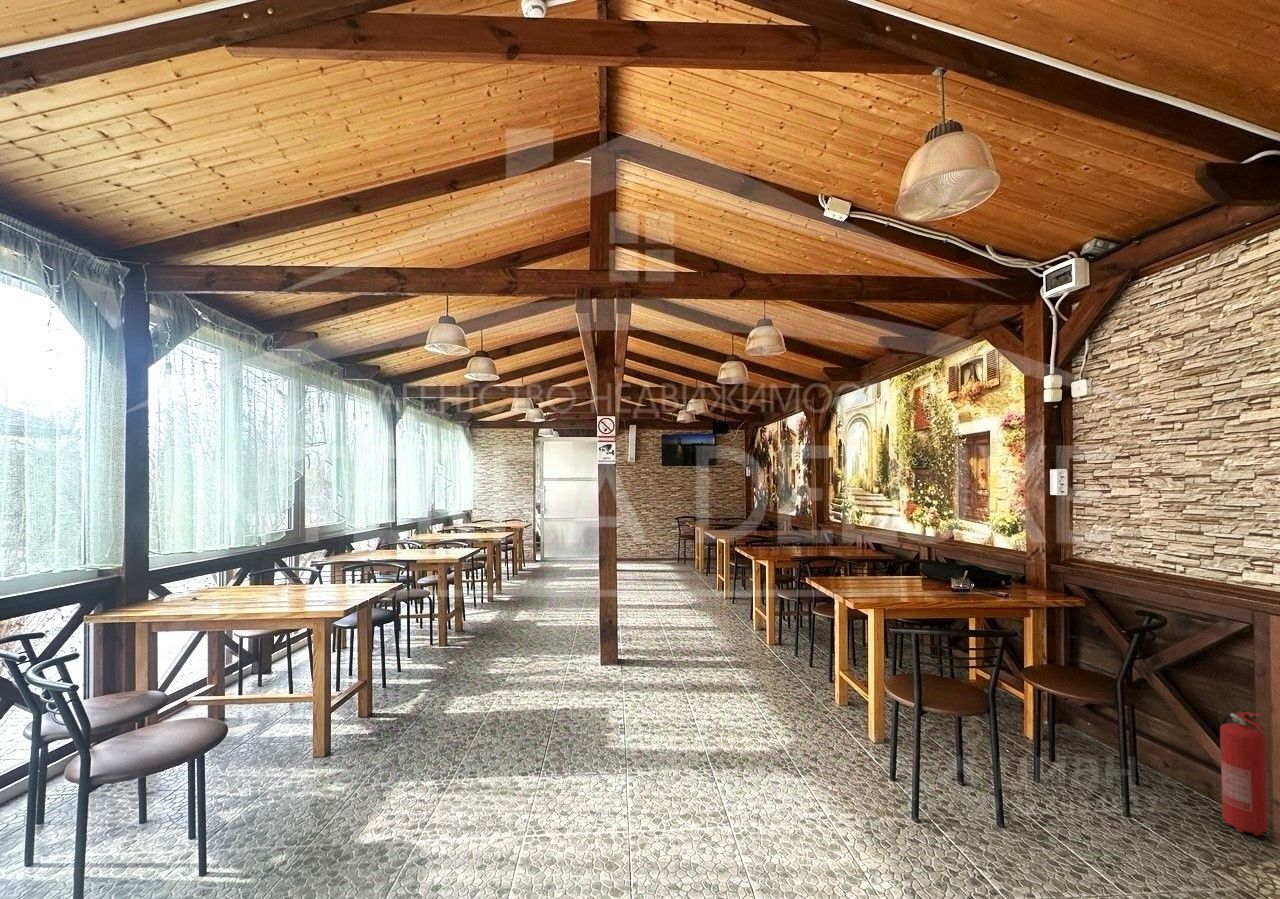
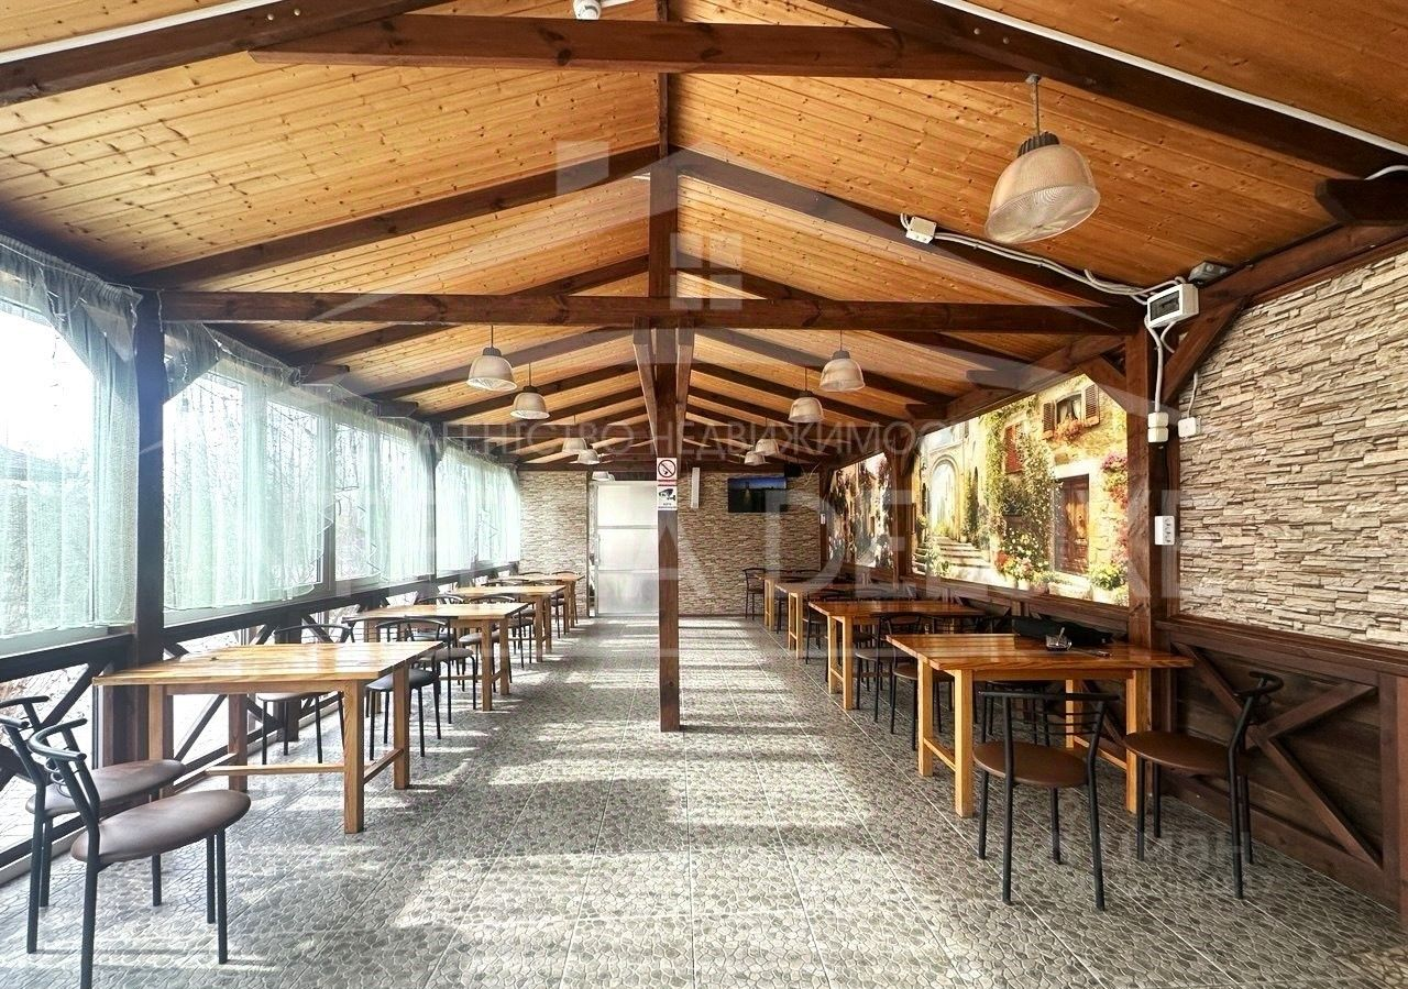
- fire extinguisher (1242, 766)
